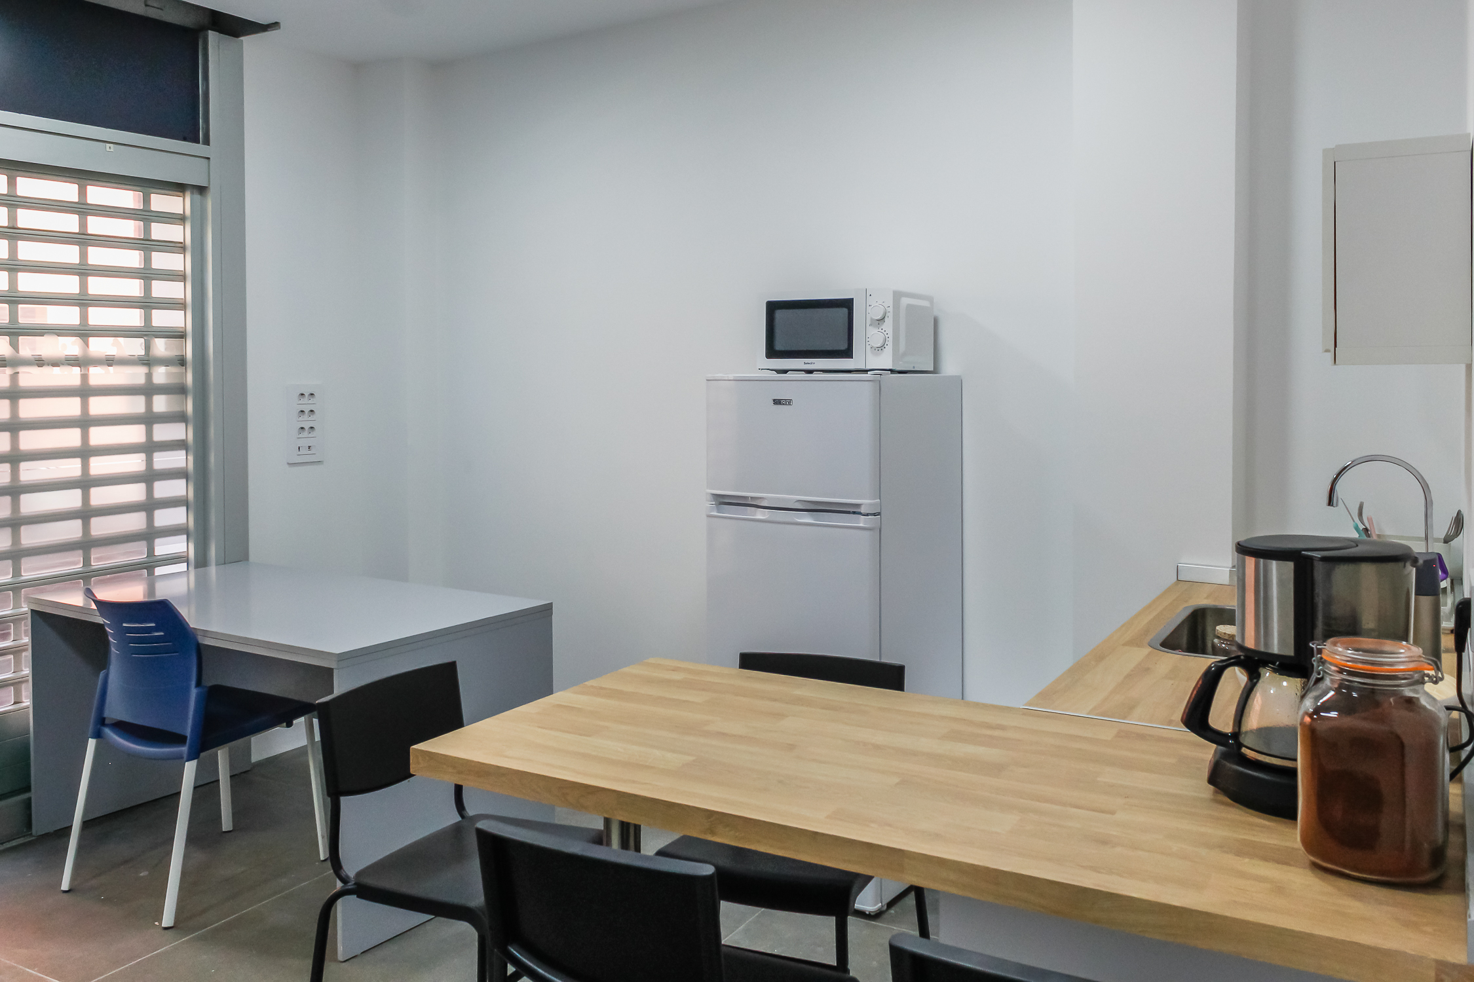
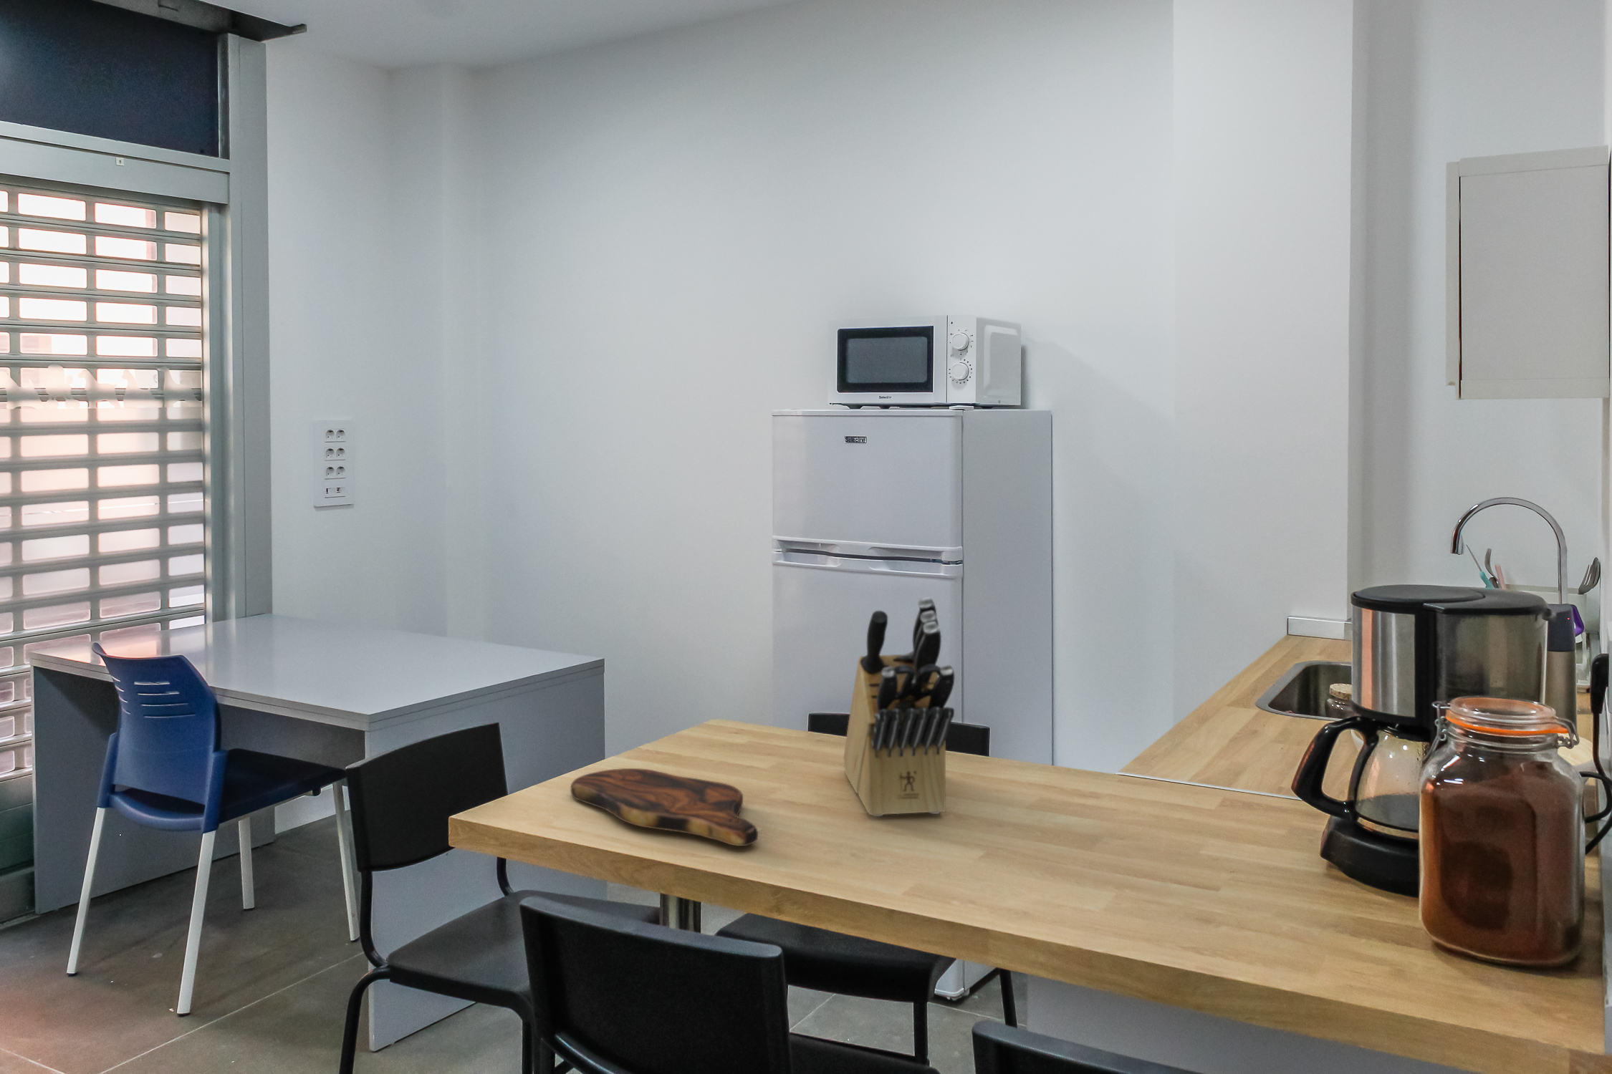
+ cutting board (675, 802)
+ knife block (896, 696)
